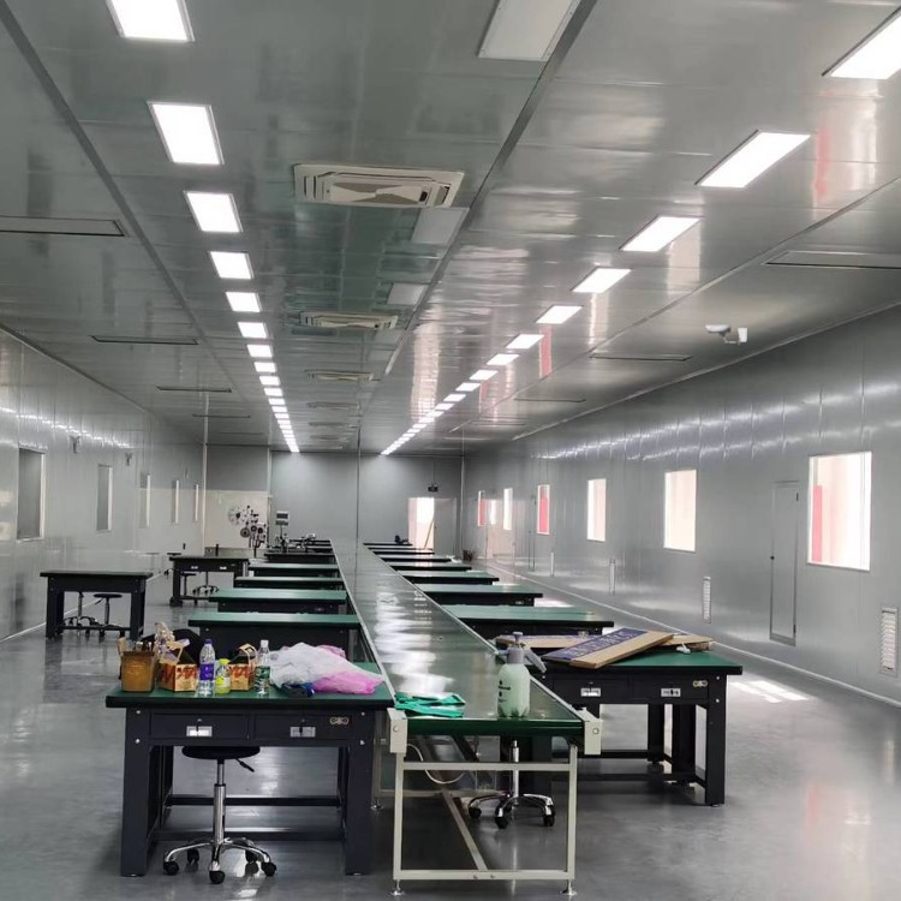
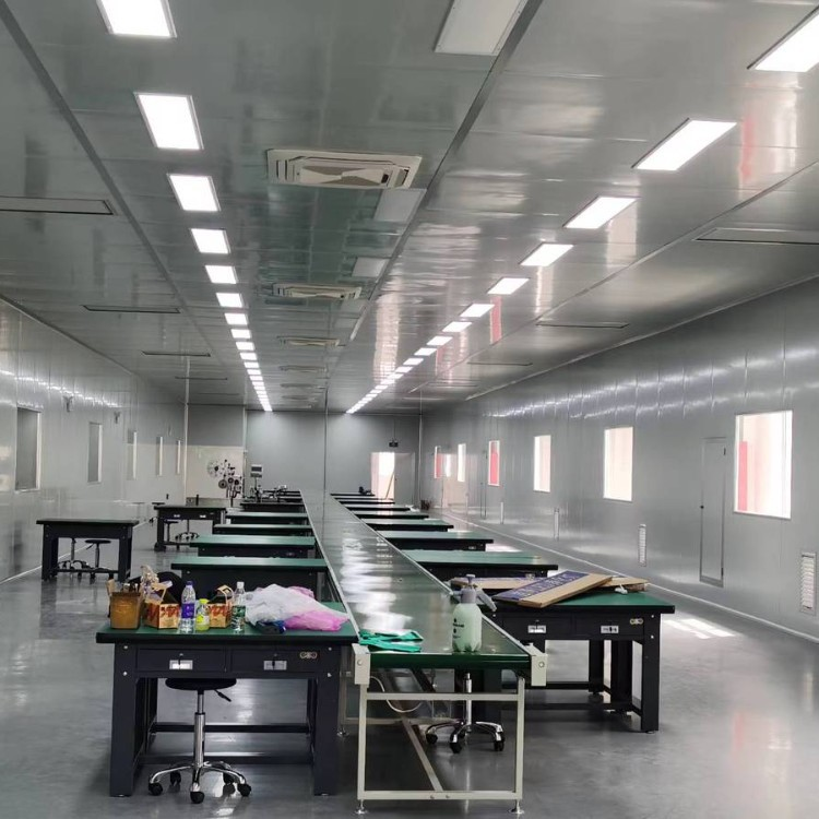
- security camera (724, 338)
